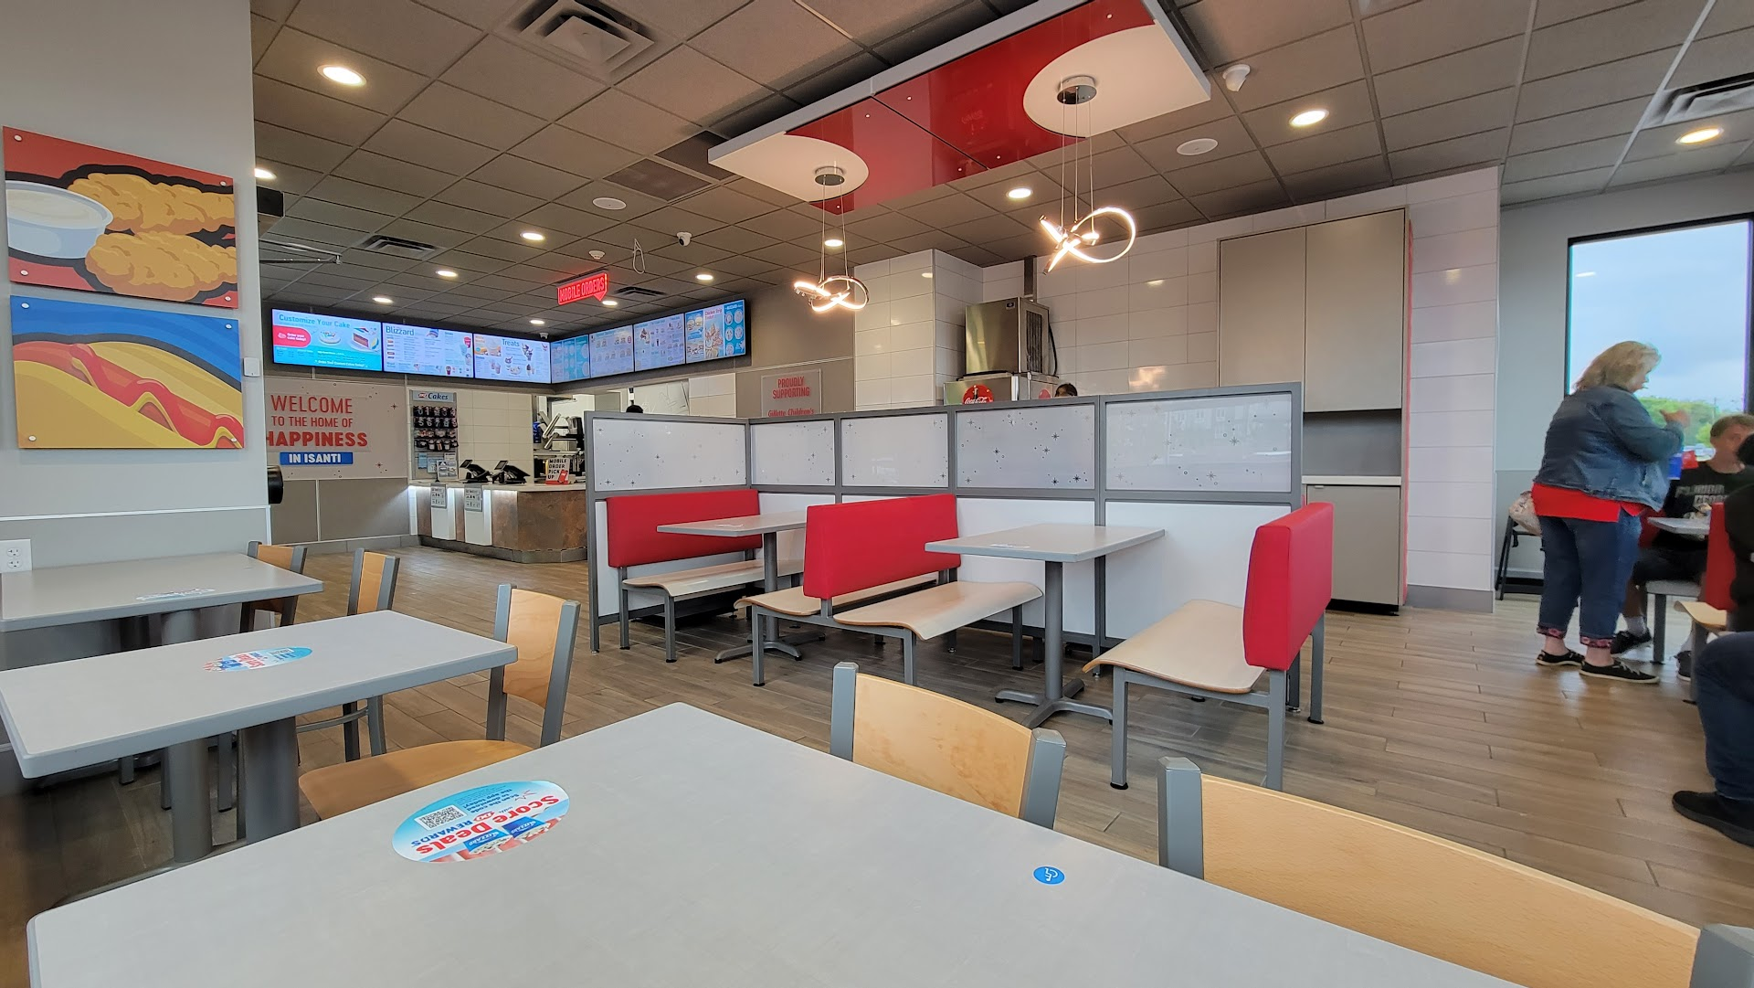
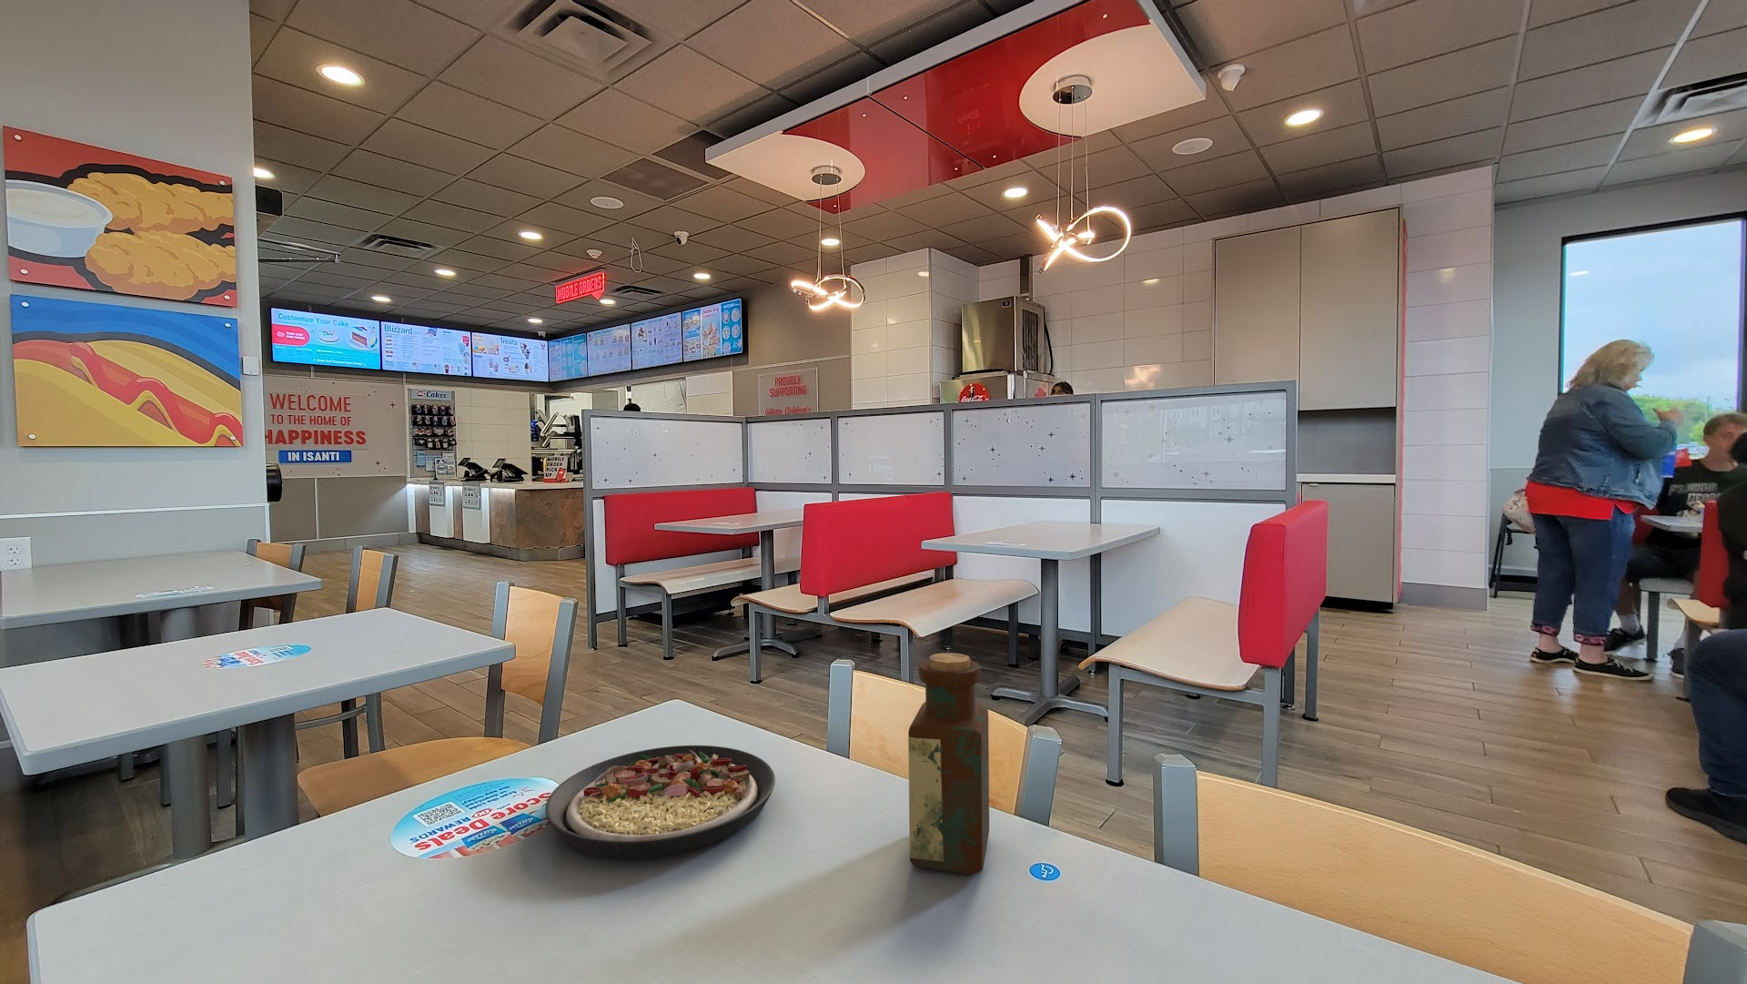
+ bottle (950, 754)
+ plate (665, 791)
